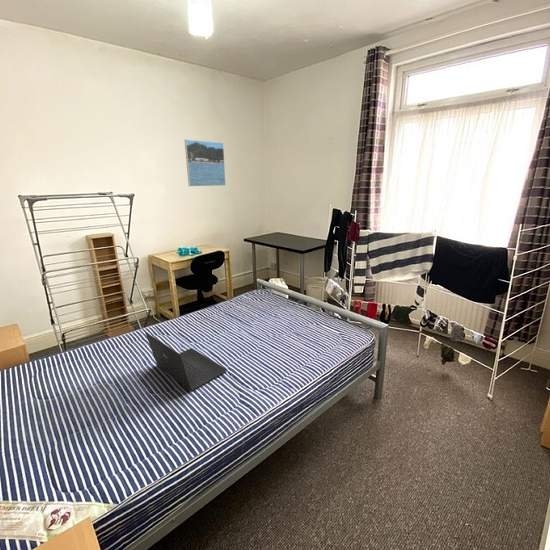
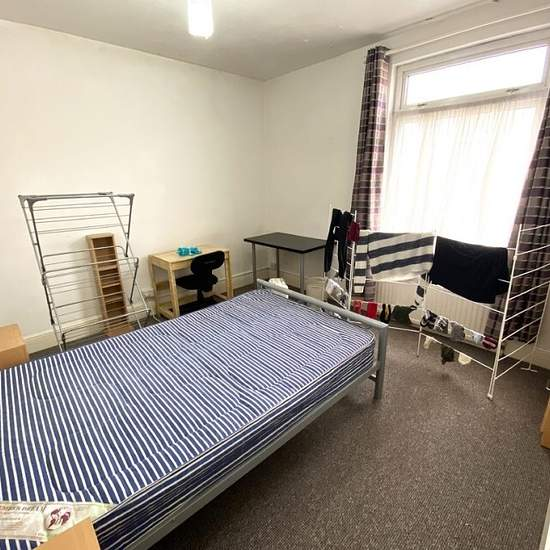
- laptop (186, 351)
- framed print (206, 164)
